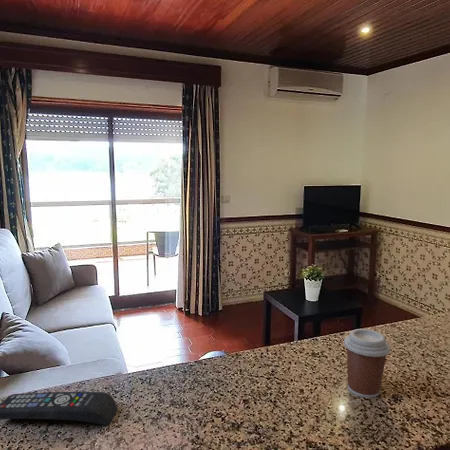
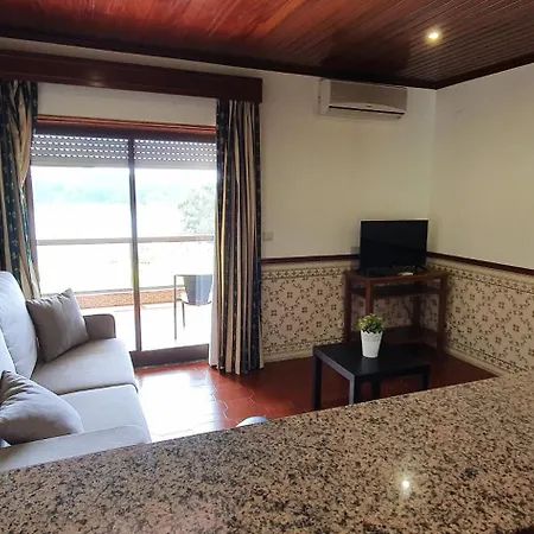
- coffee cup (365, 362)
- remote control (57, 406)
